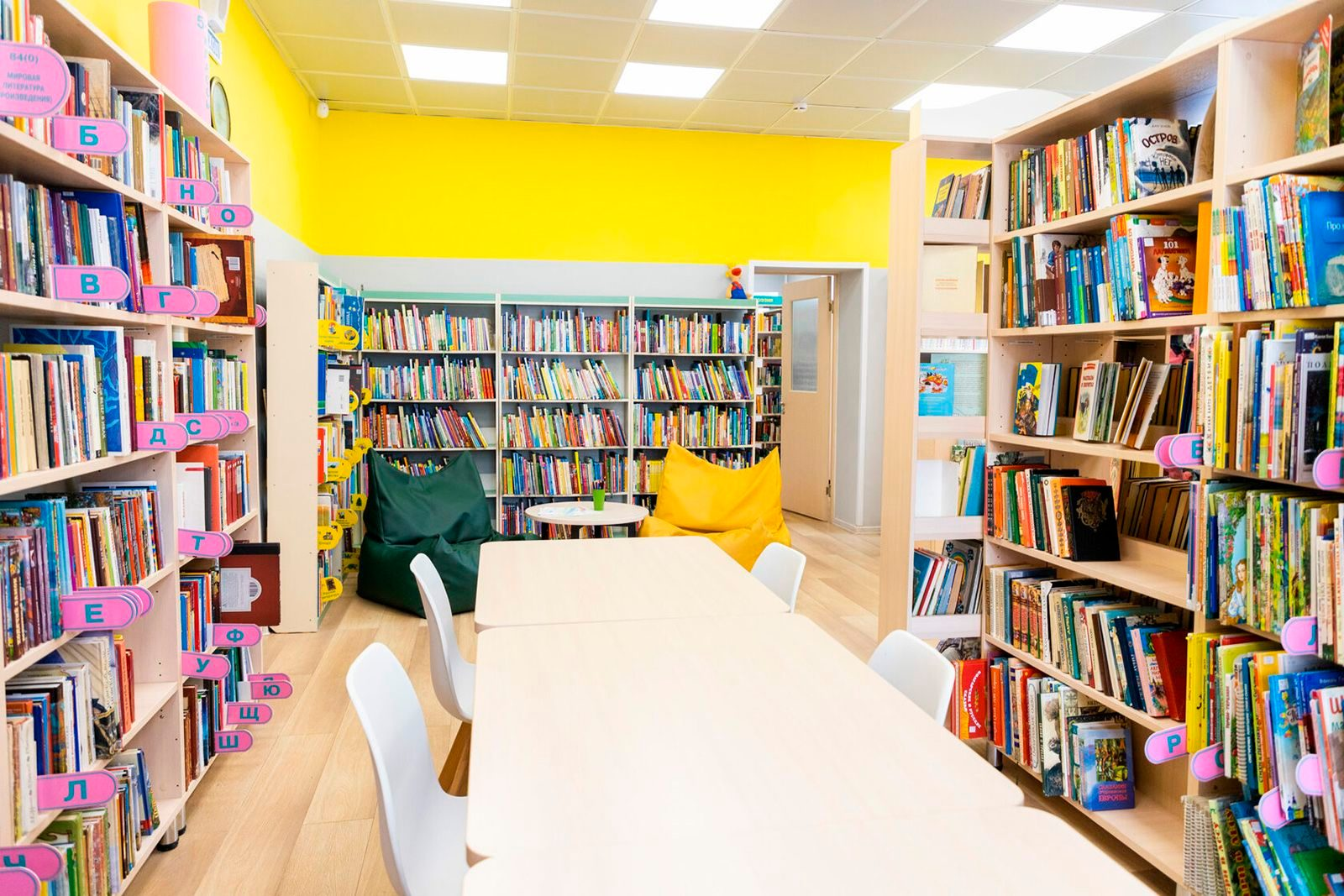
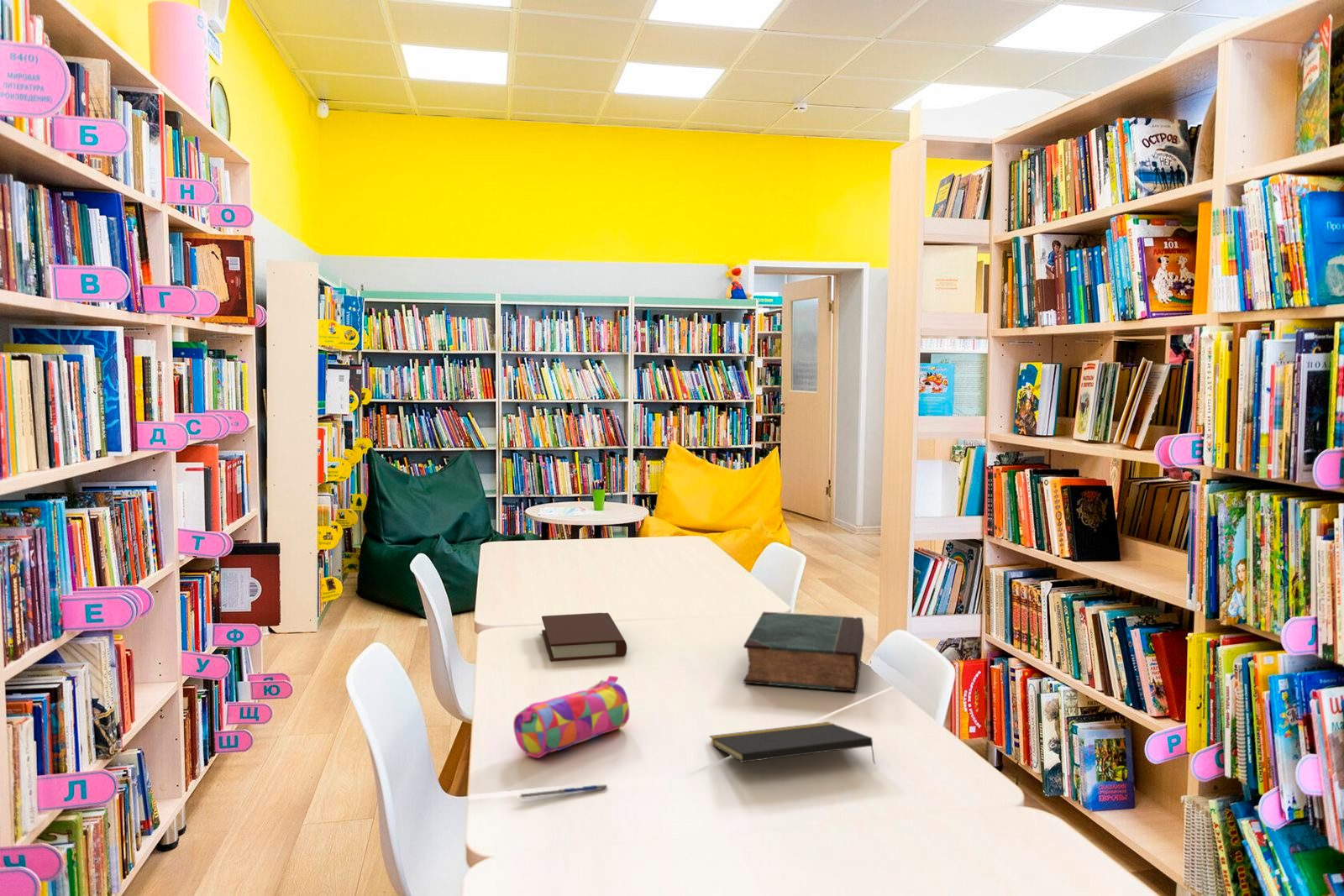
+ notepad (788, 741)
+ pen (563, 790)
+ book (806, 648)
+ book (582, 635)
+ pencil case (574, 715)
